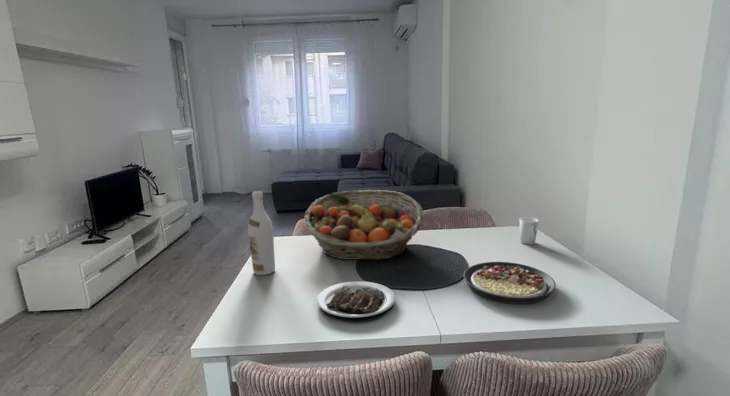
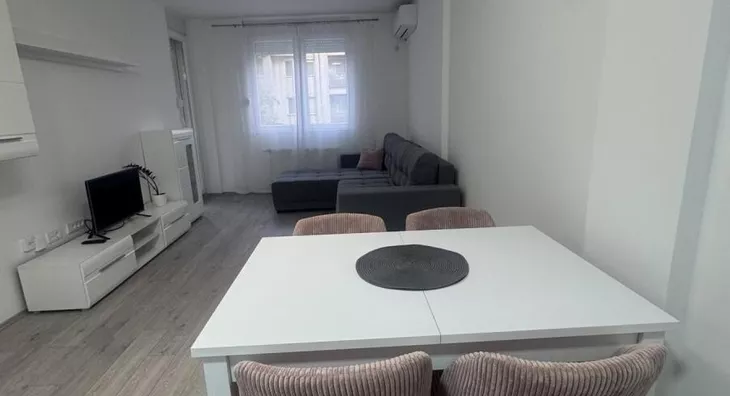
- fruit basket (363, 223)
- wine bottle (260, 232)
- plate (507, 279)
- cup (528, 230)
- plate (356, 297)
